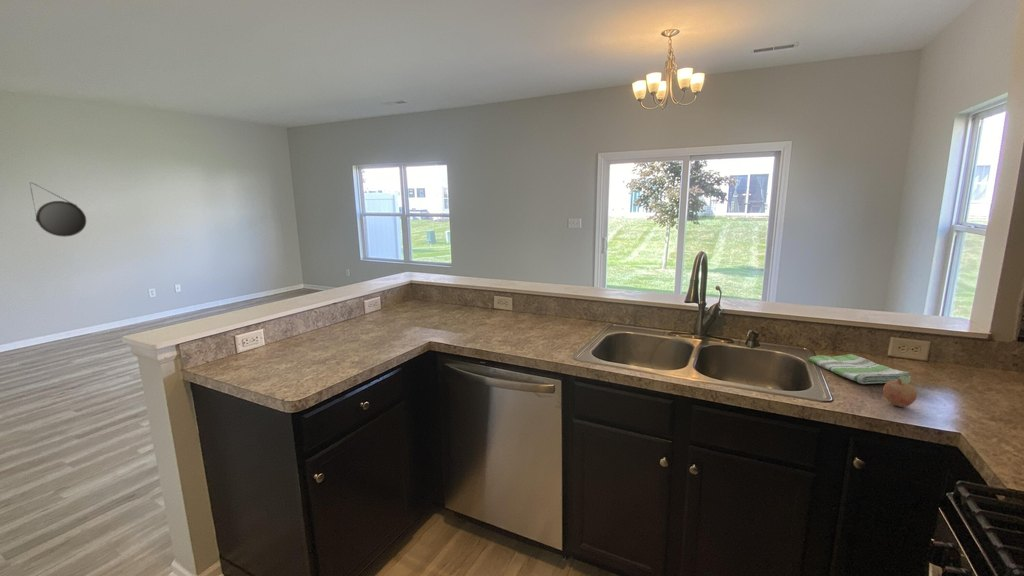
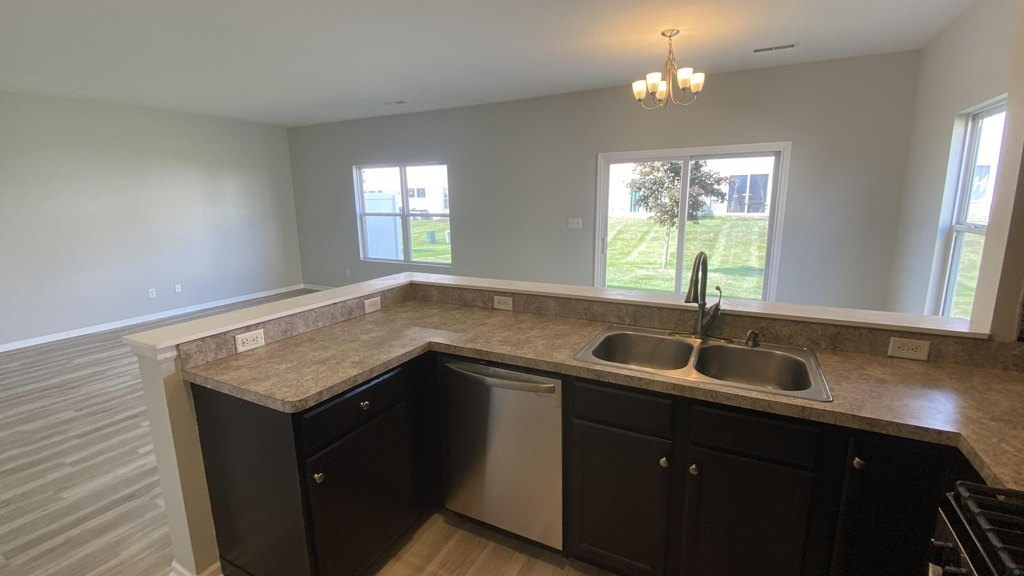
- dish towel (856, 366)
- fruit (900, 391)
- home mirror (60, 210)
